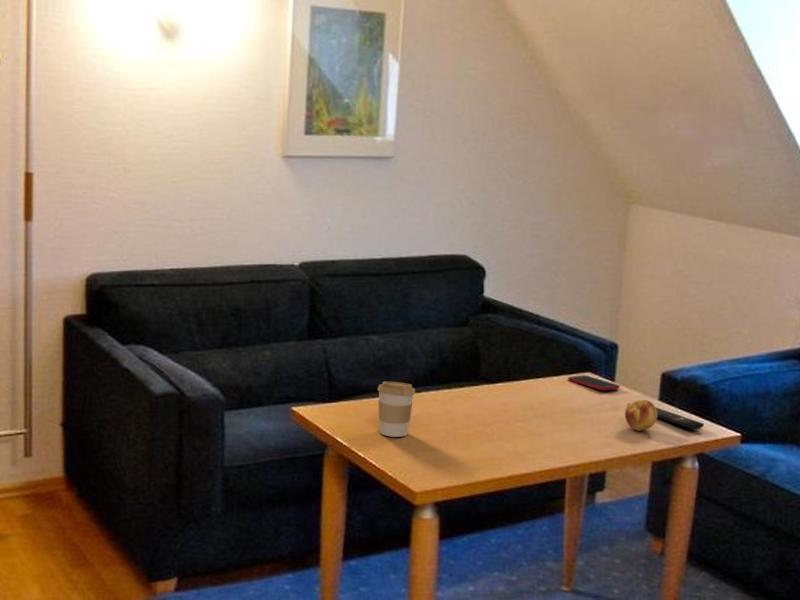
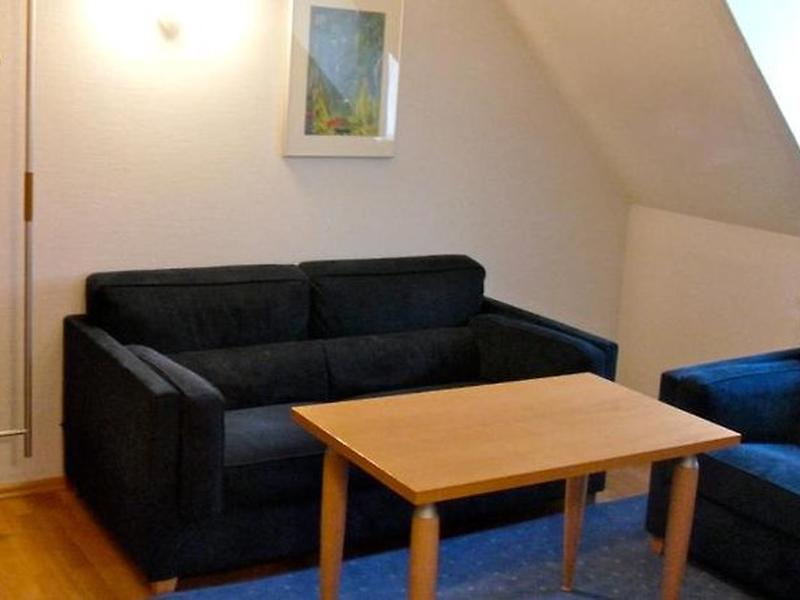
- coffee cup (395, 407)
- fruit (641, 415)
- cell phone (593, 382)
- remote control (663, 415)
